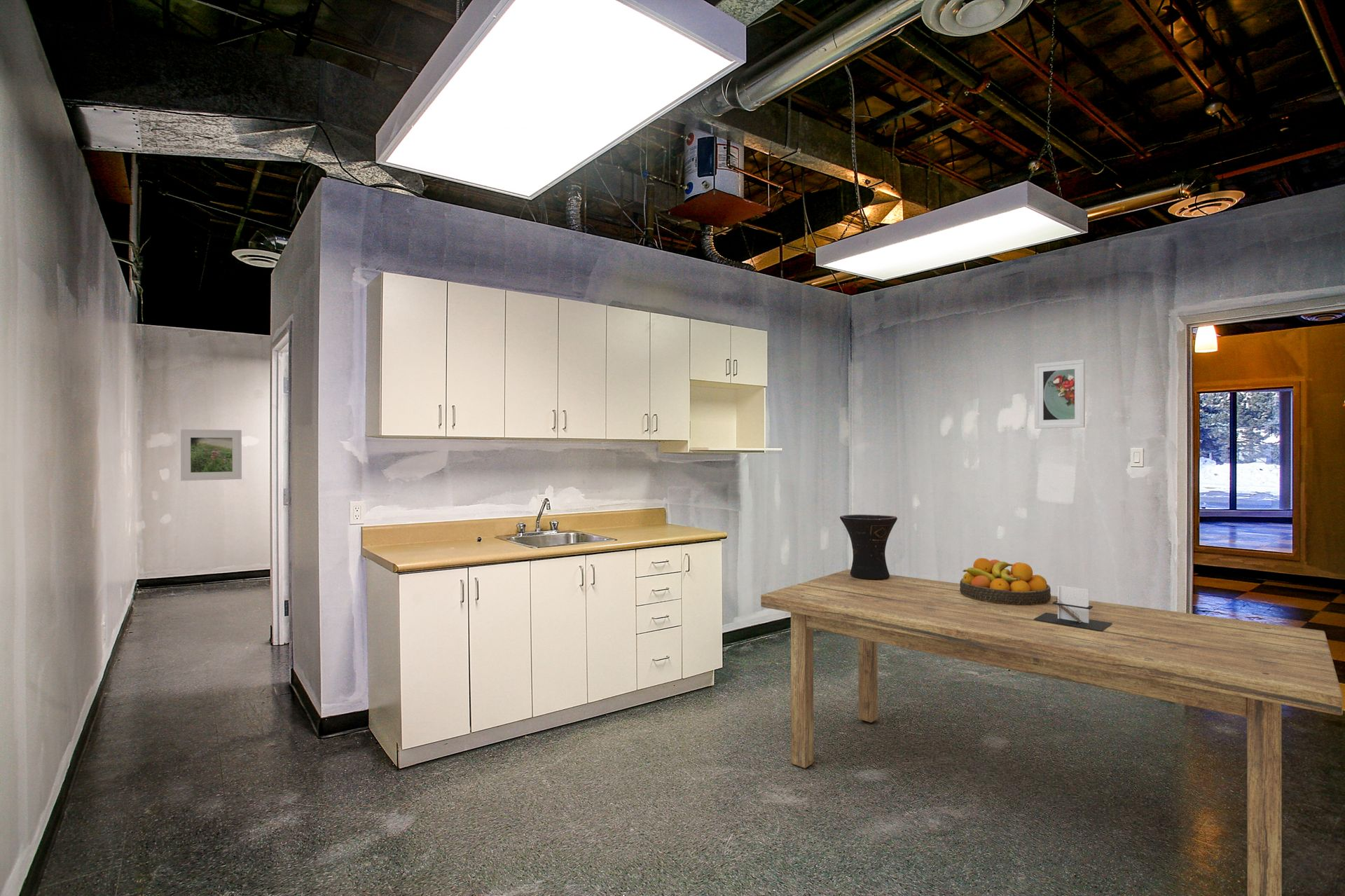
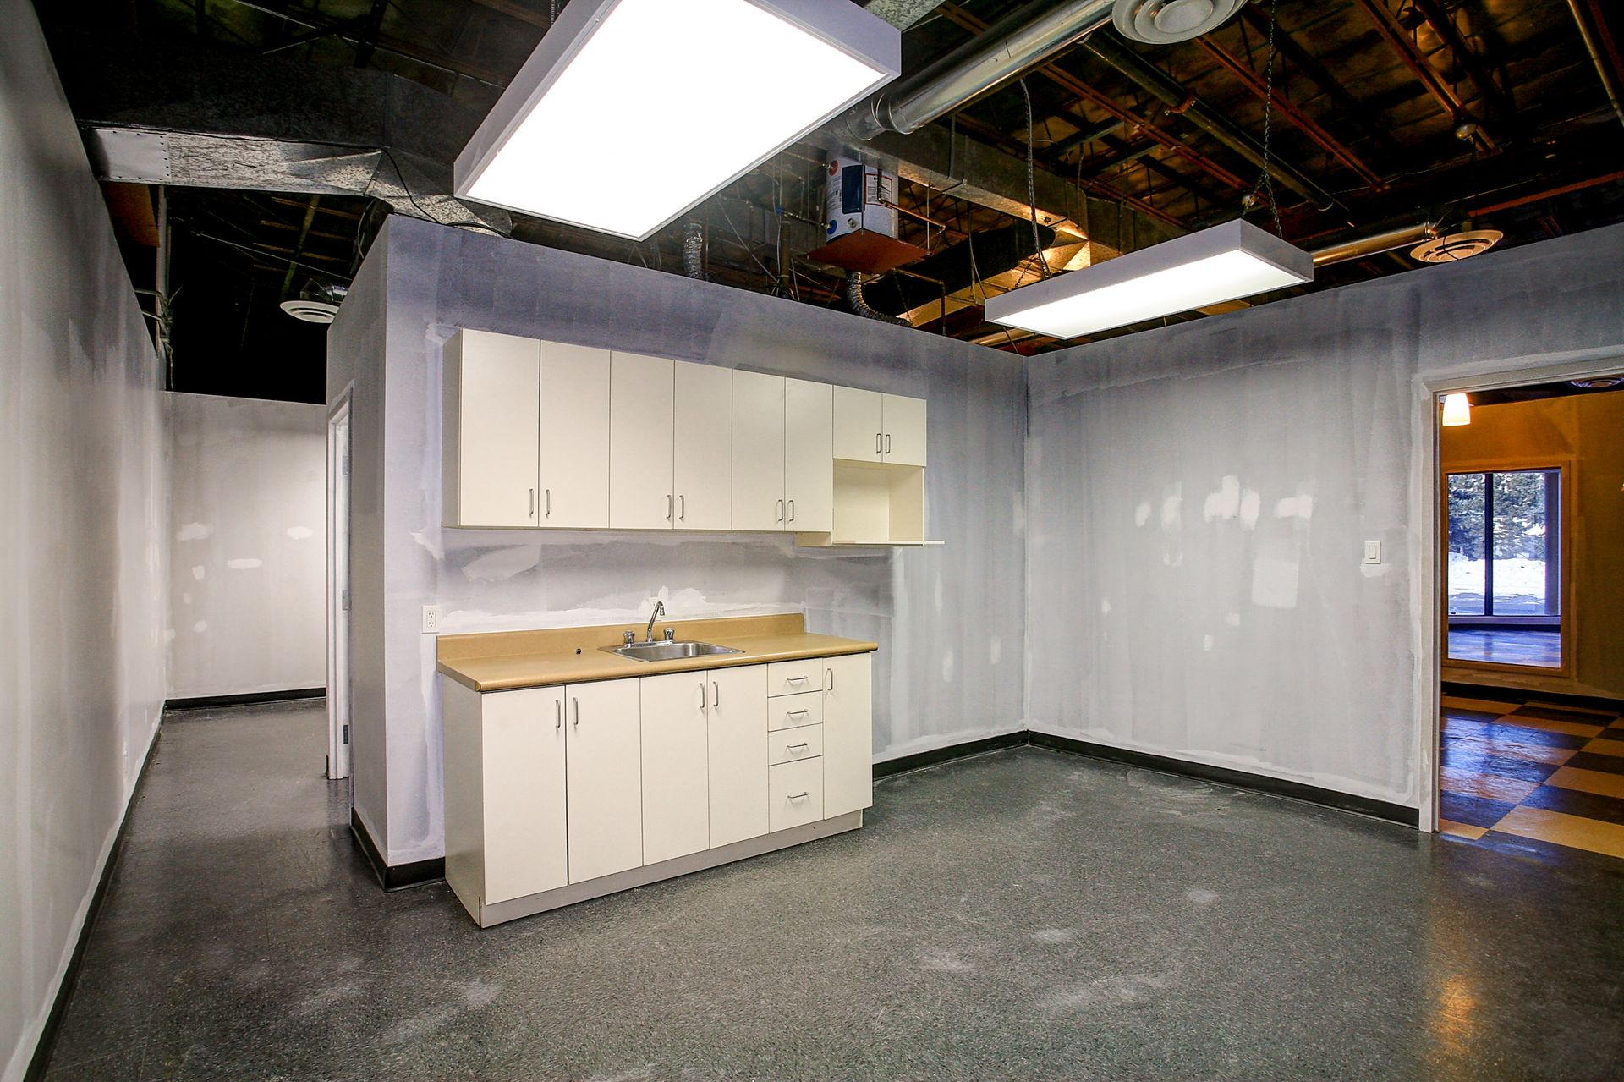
- fruit bowl (1004, 577)
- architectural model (1072, 604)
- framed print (212, 455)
- vase (868, 546)
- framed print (1058, 394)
- dining table (1016, 670)
